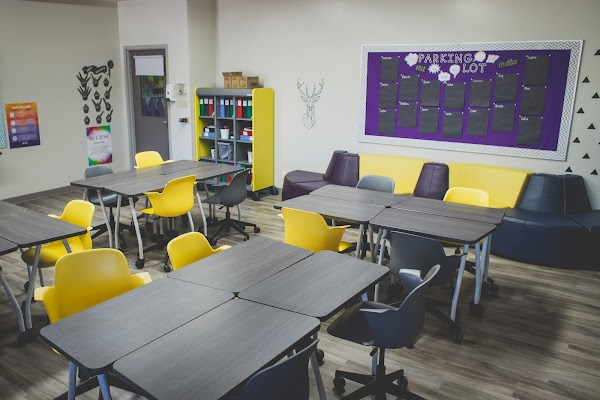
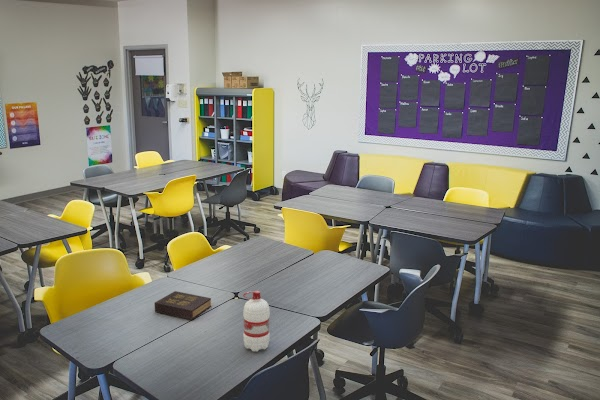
+ water bottle (256, 319)
+ hardback book (183, 304)
